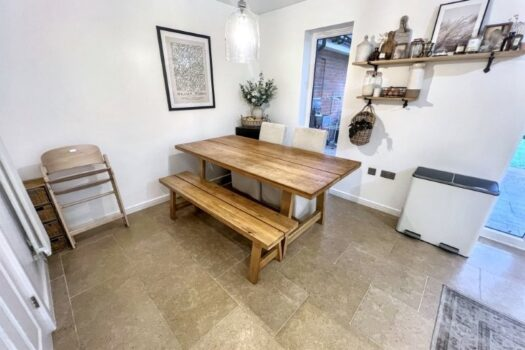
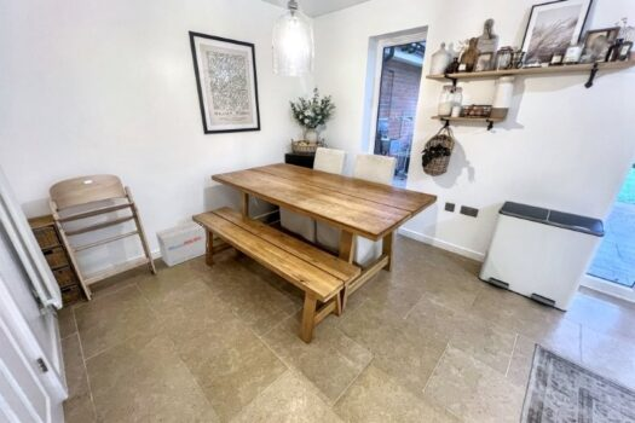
+ cardboard box (183, 242)
